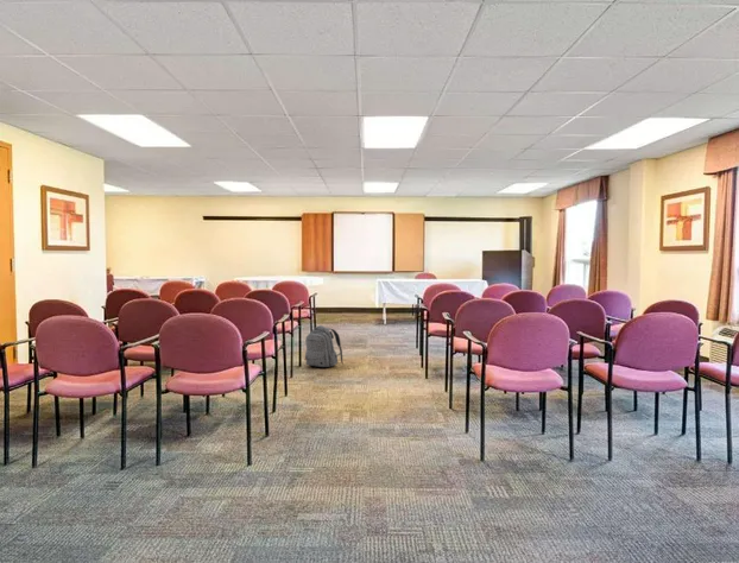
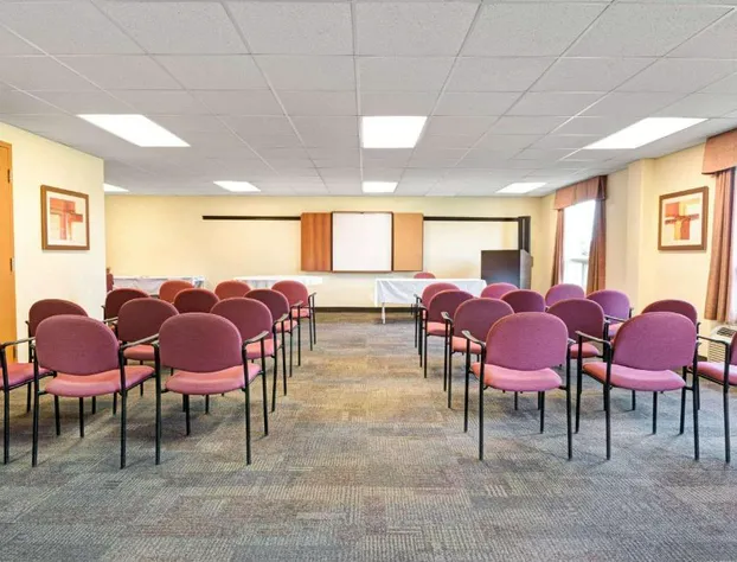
- backpack (322, 344)
